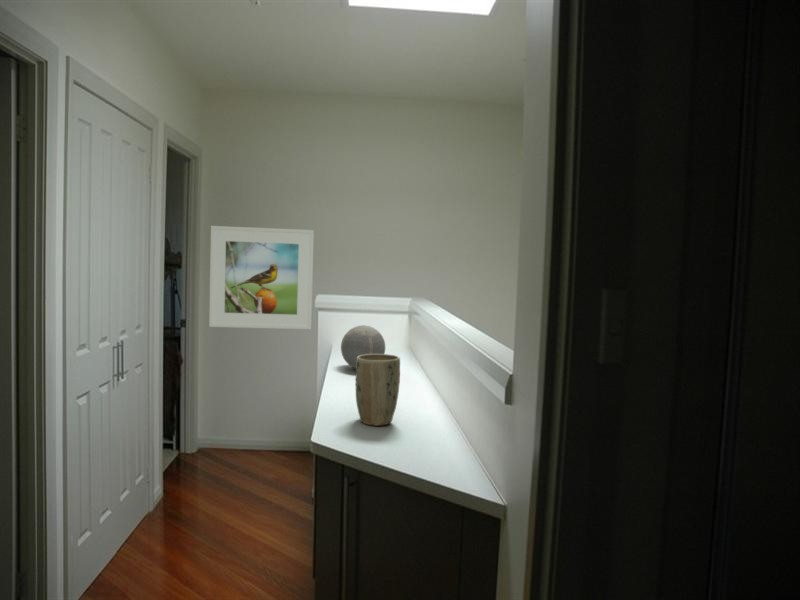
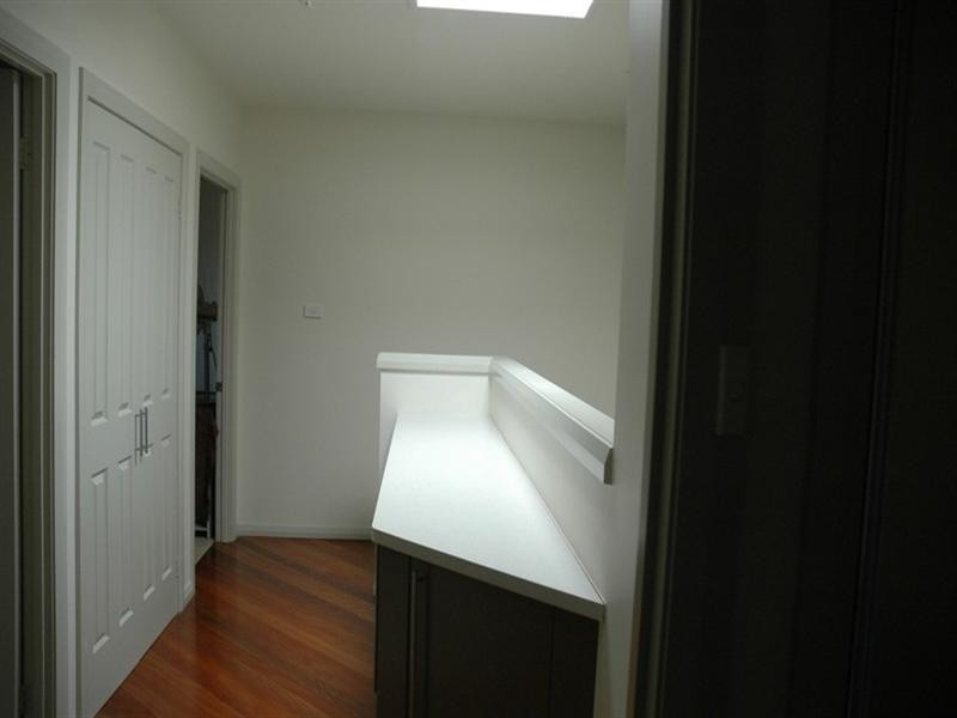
- decorative orb (363, 347)
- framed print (261, 278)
- plant pot (377, 389)
